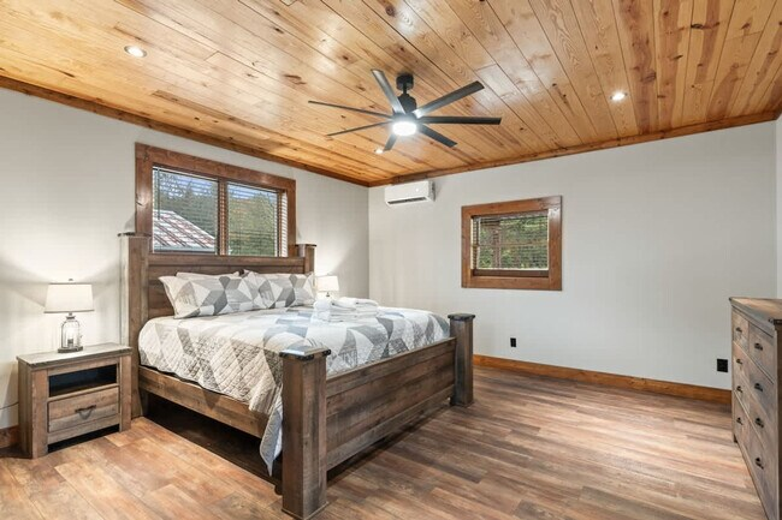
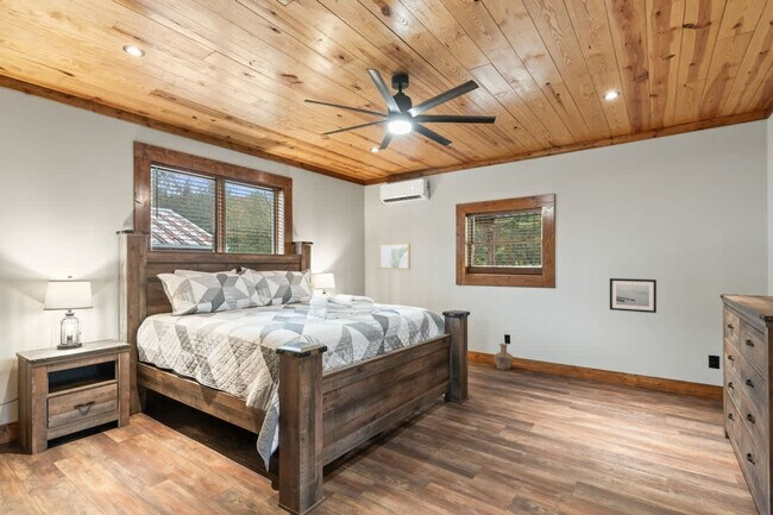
+ vase (503, 356)
+ wall art (394, 256)
+ wall art (631, 295)
